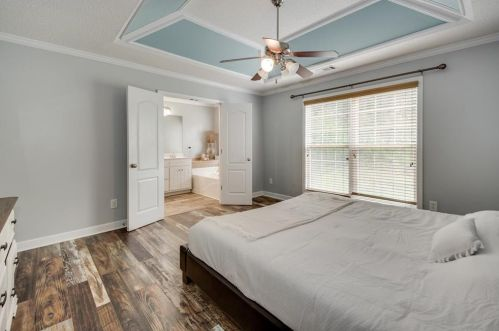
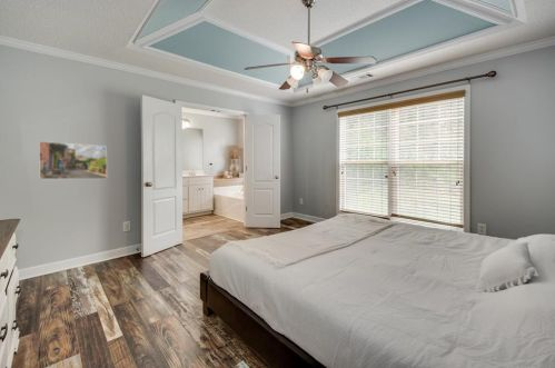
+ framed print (75, 161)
